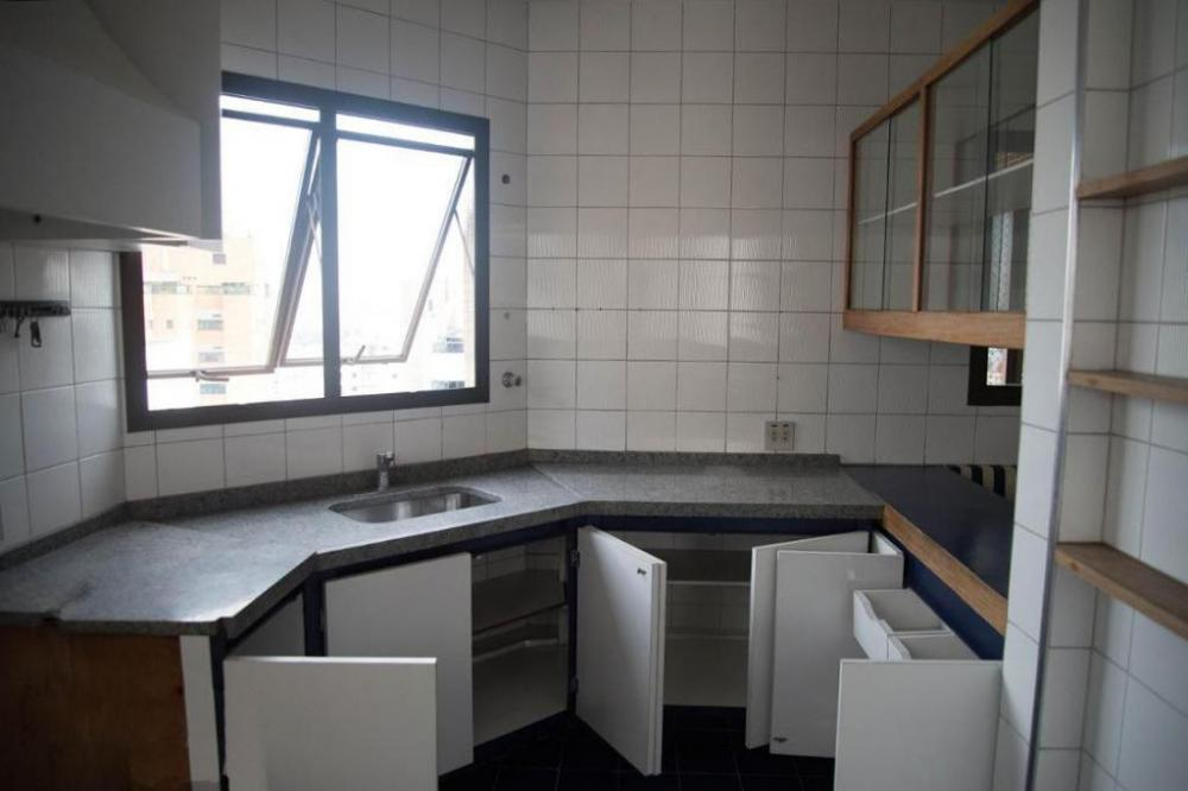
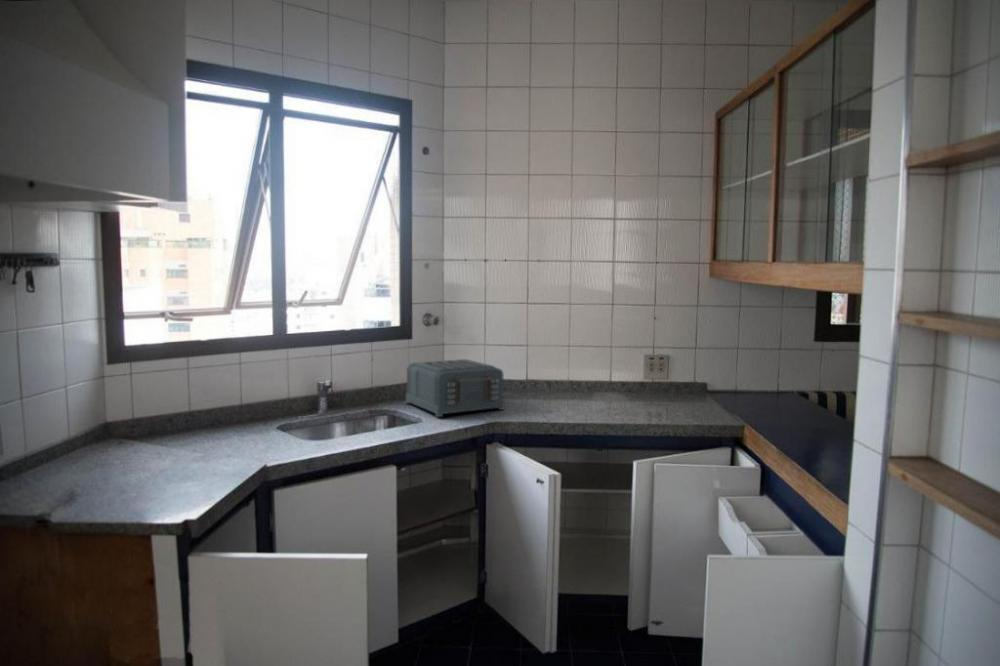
+ toaster (456, 385)
